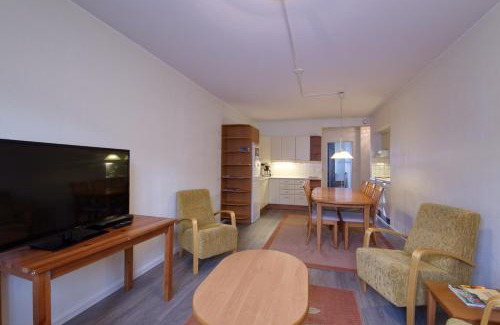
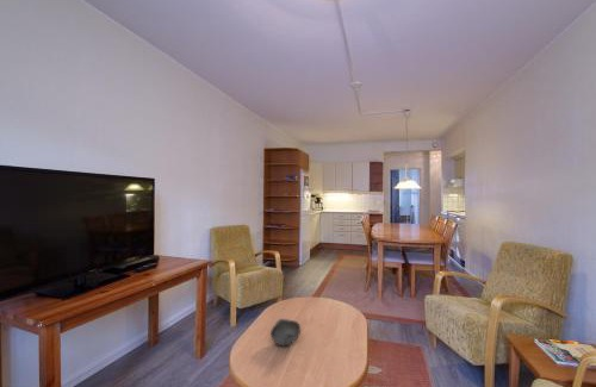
+ bowl (285, 333)
